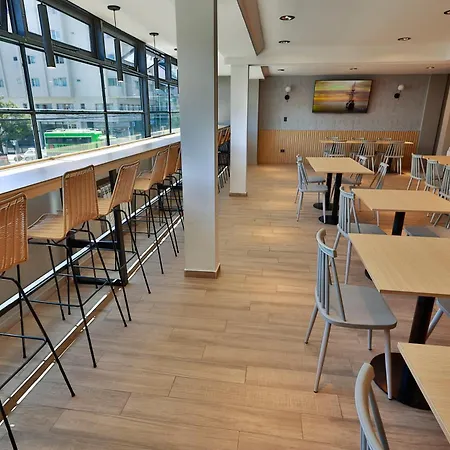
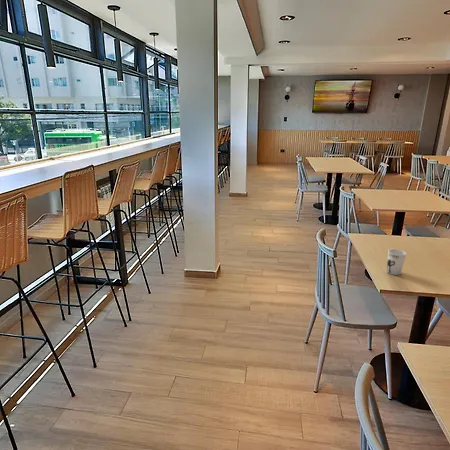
+ cup (395, 262)
